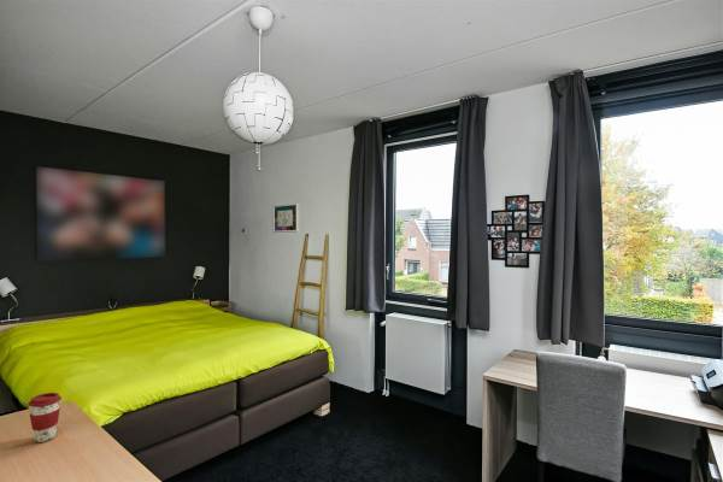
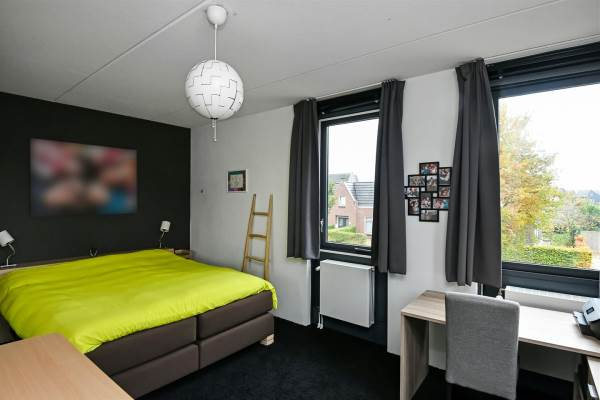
- coffee cup (45, 417)
